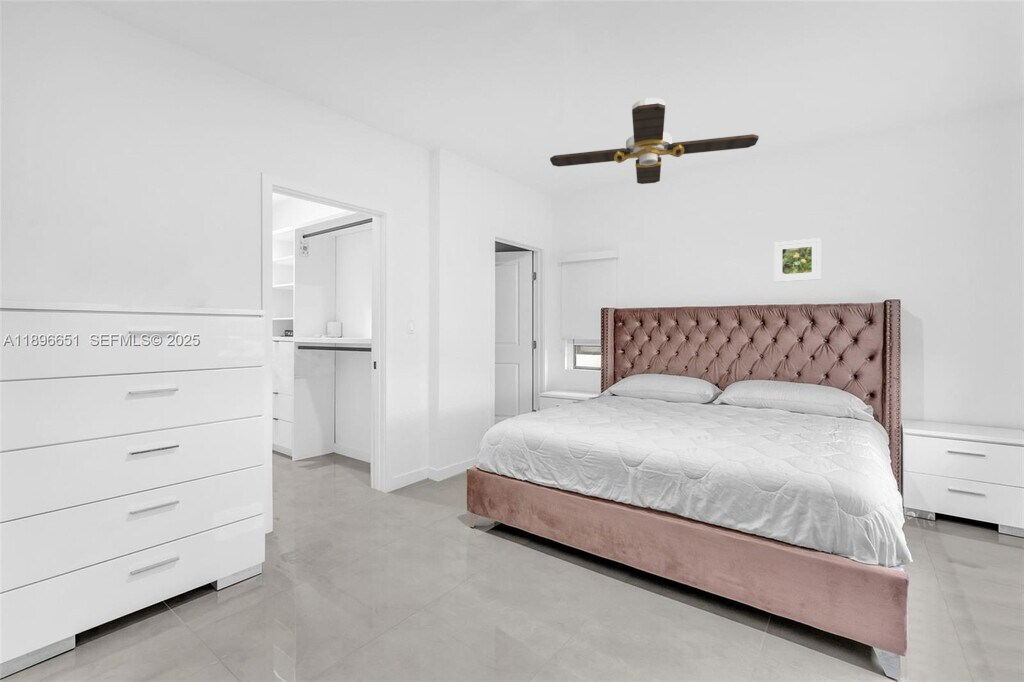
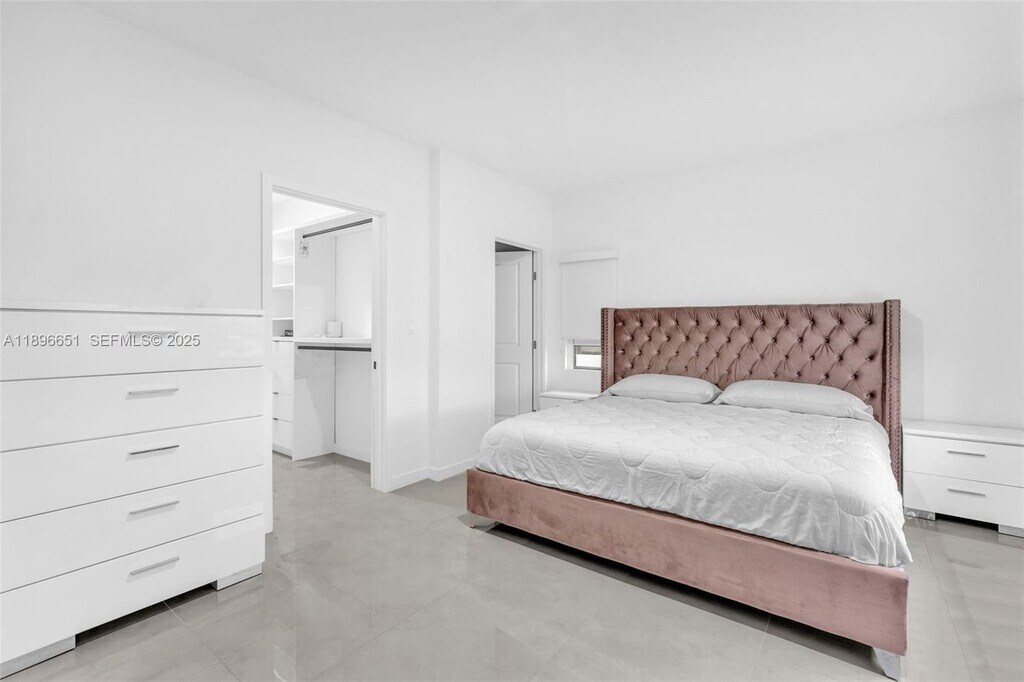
- ceiling fan (648, 134)
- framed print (796, 260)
